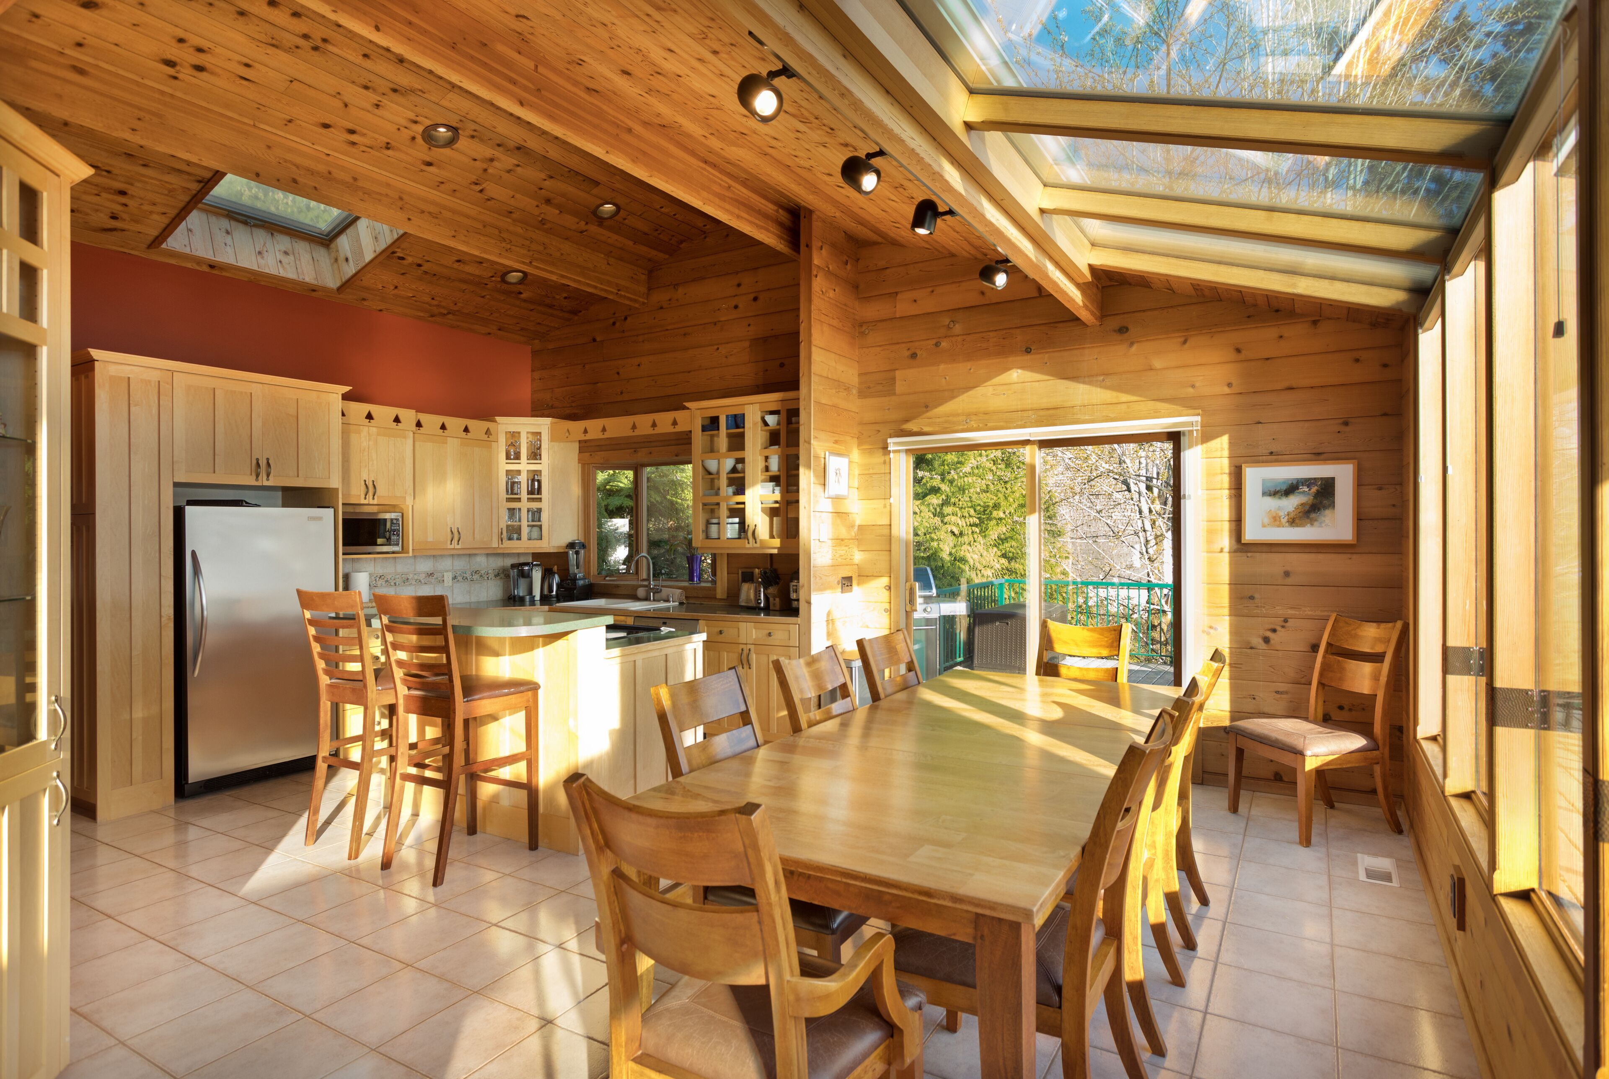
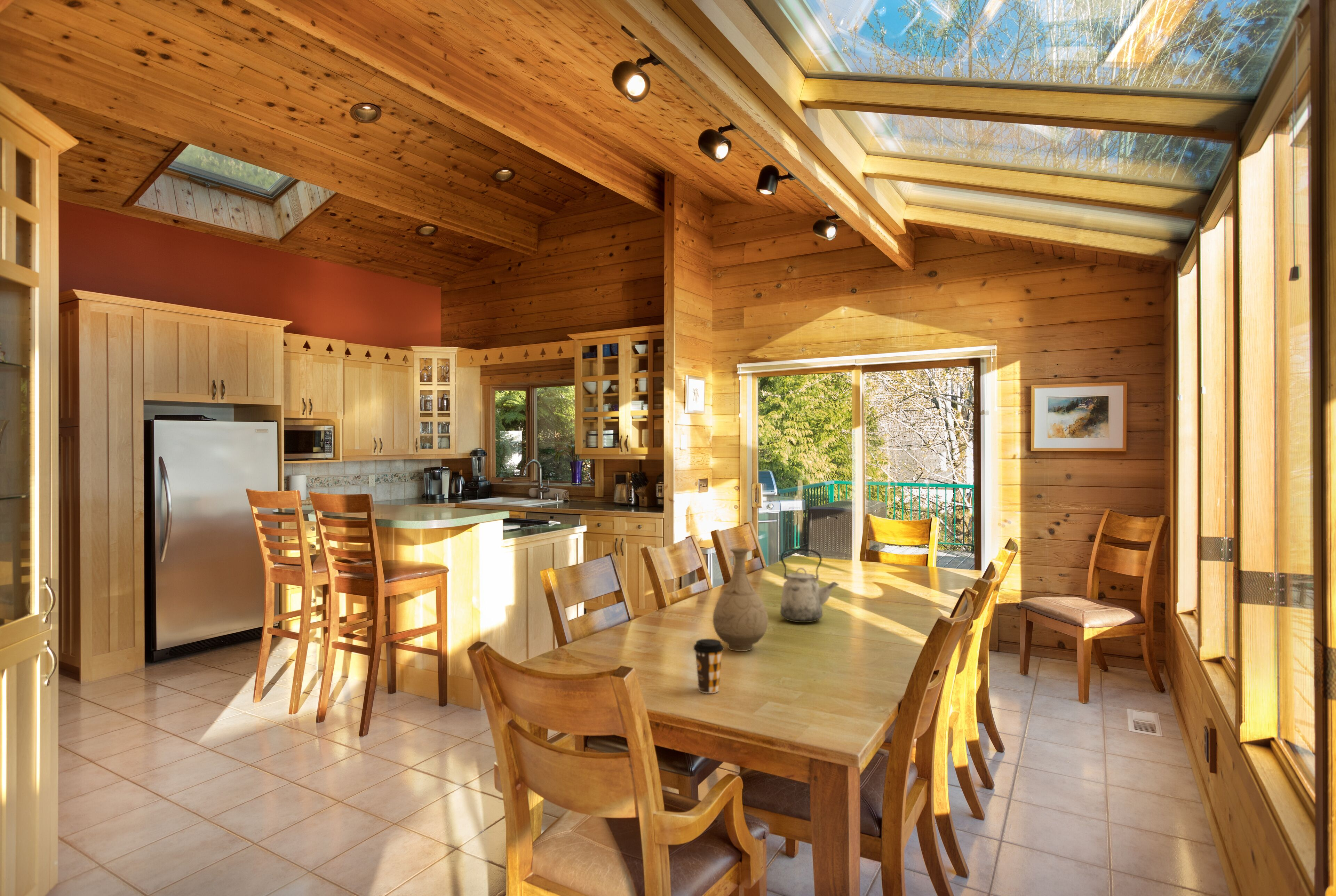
+ vase (740, 598)
+ coffee cup (709, 666)
+ kettle (809, 585)
